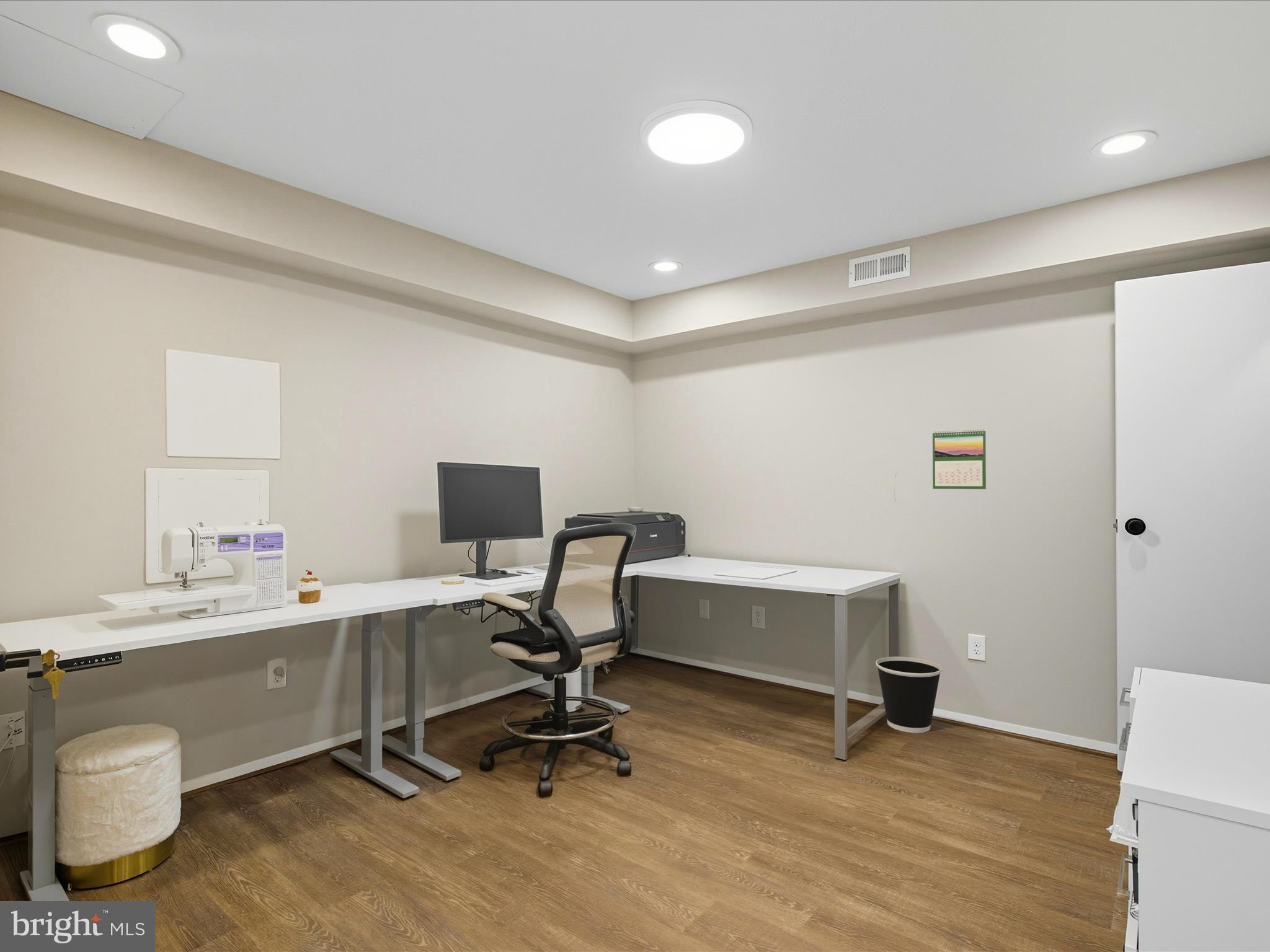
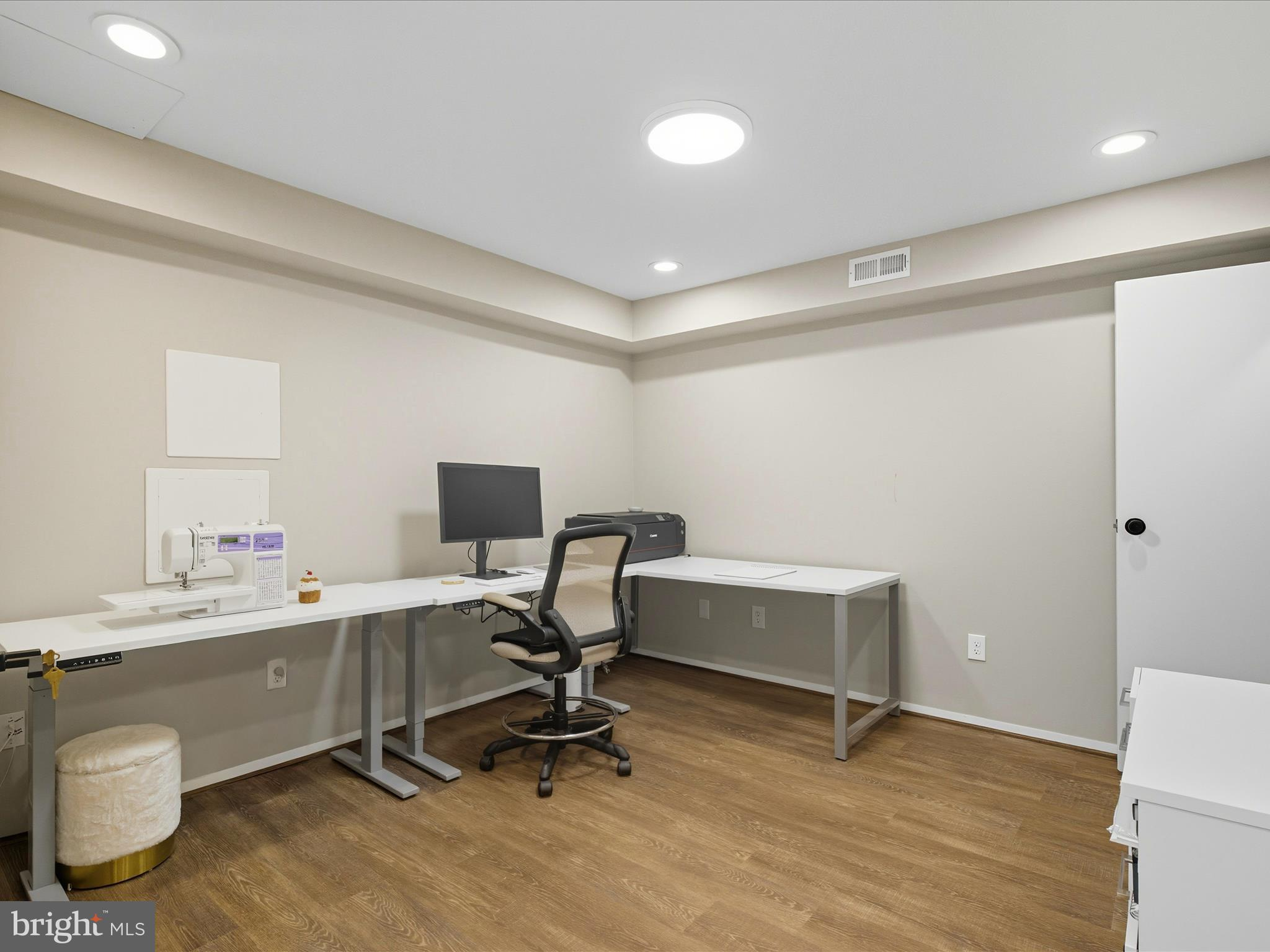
- wastebasket (908, 695)
- calendar (958, 459)
